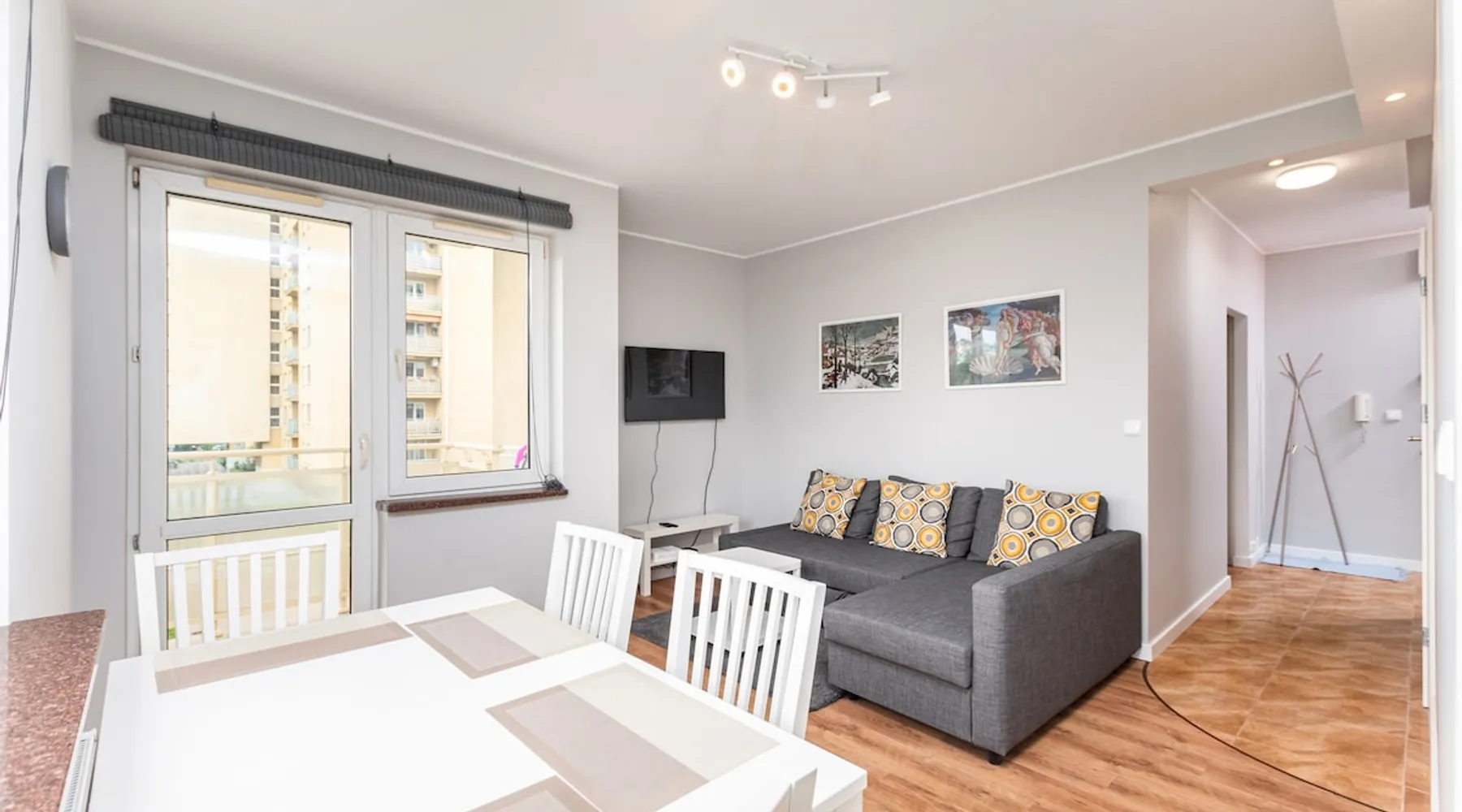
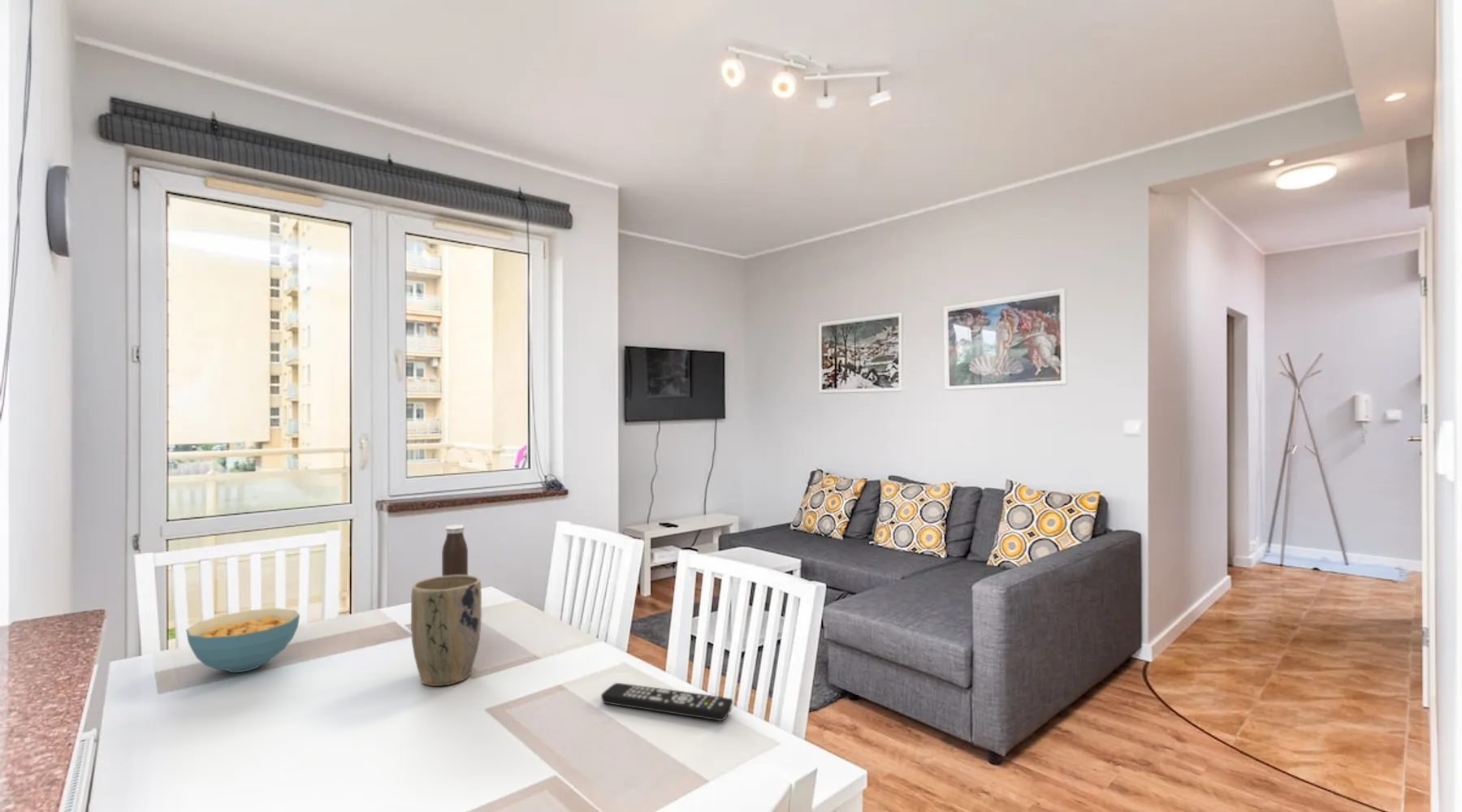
+ remote control (666, 702)
+ cereal bowl (244, 644)
+ water bottle (455, 574)
+ plant pot (447, 629)
